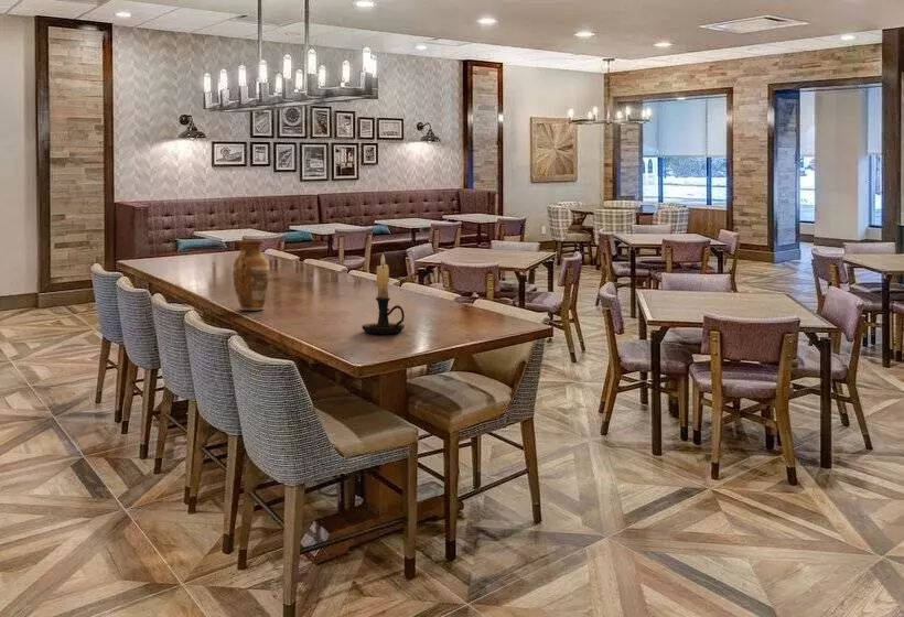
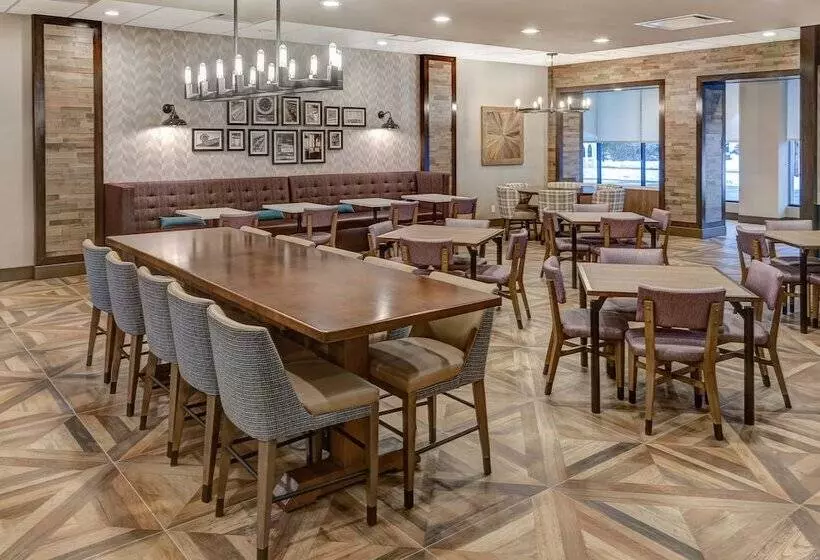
- vase (250, 274)
- candle holder (387, 292)
